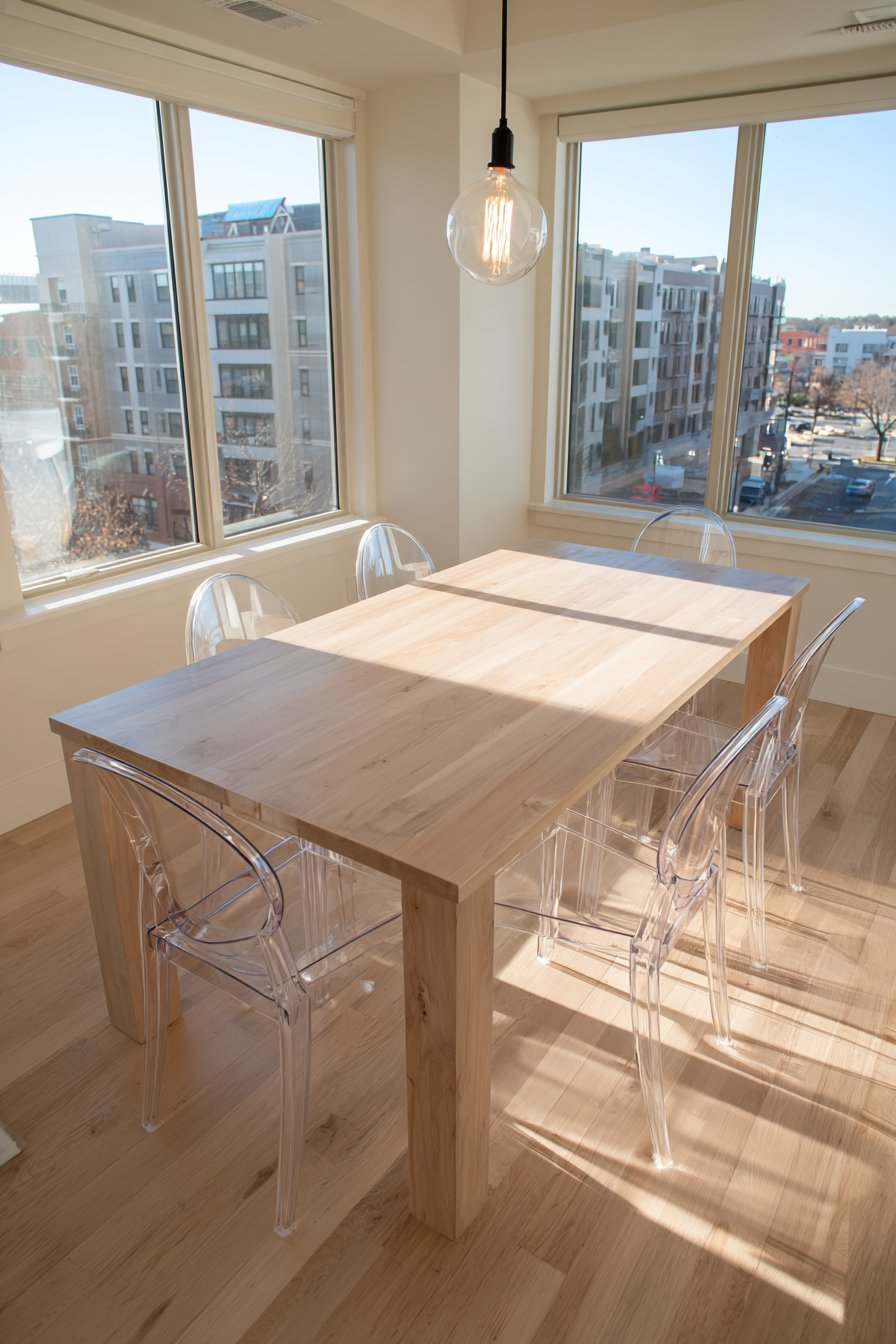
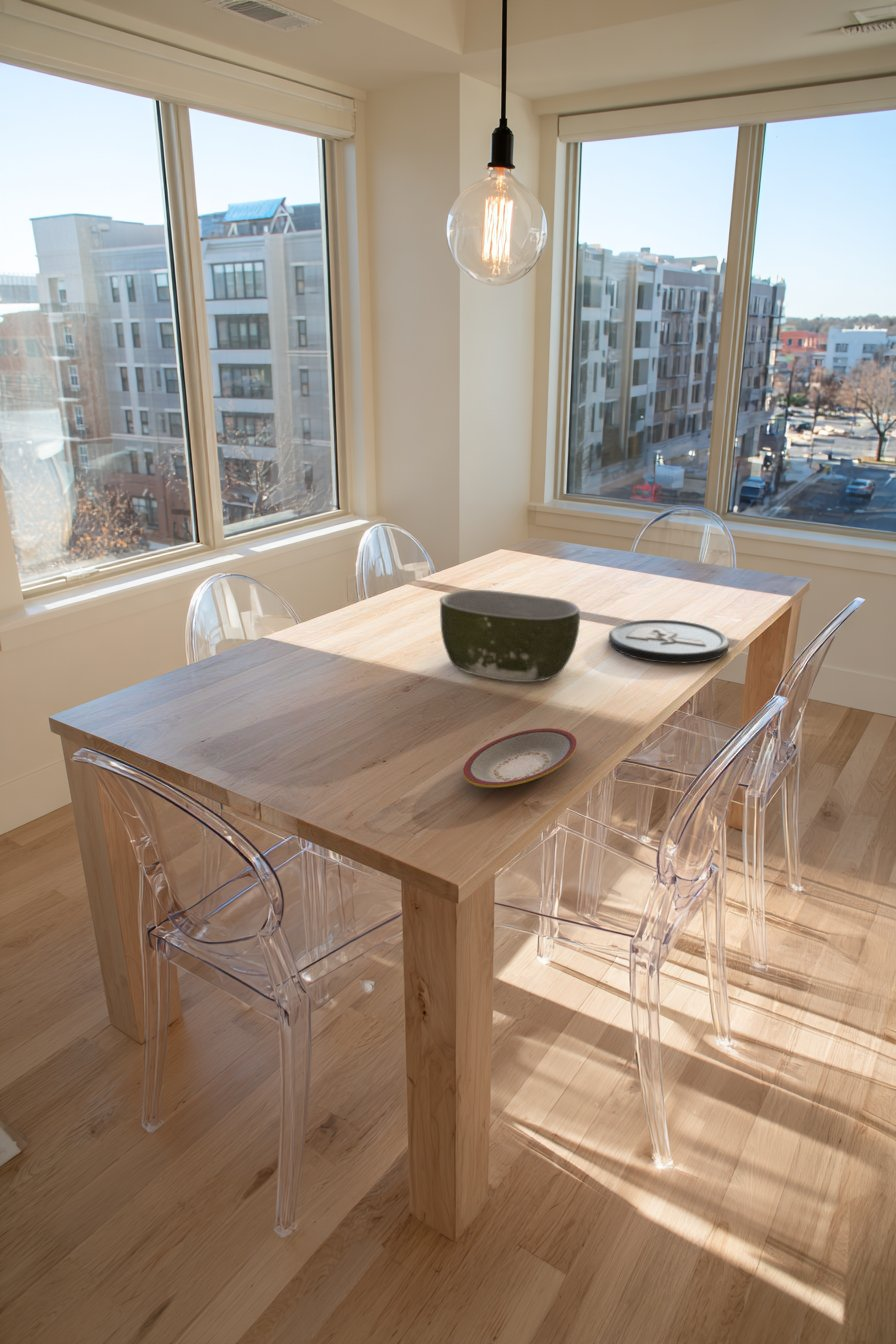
+ plate (521, 761)
+ bowl (507, 636)
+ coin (668, 640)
